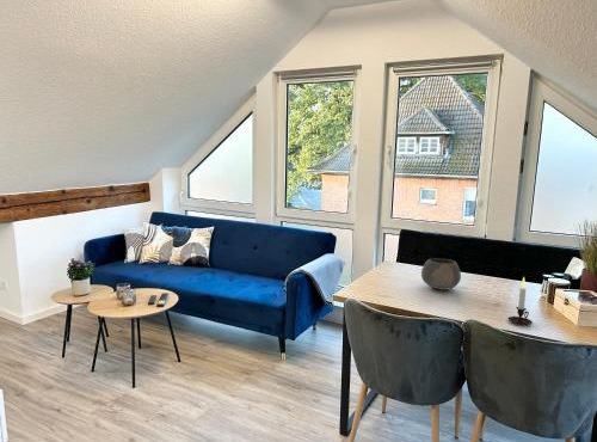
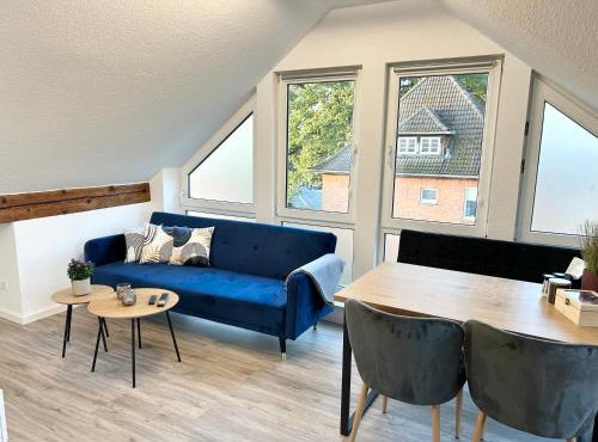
- bowl (441, 274)
- candle (523, 299)
